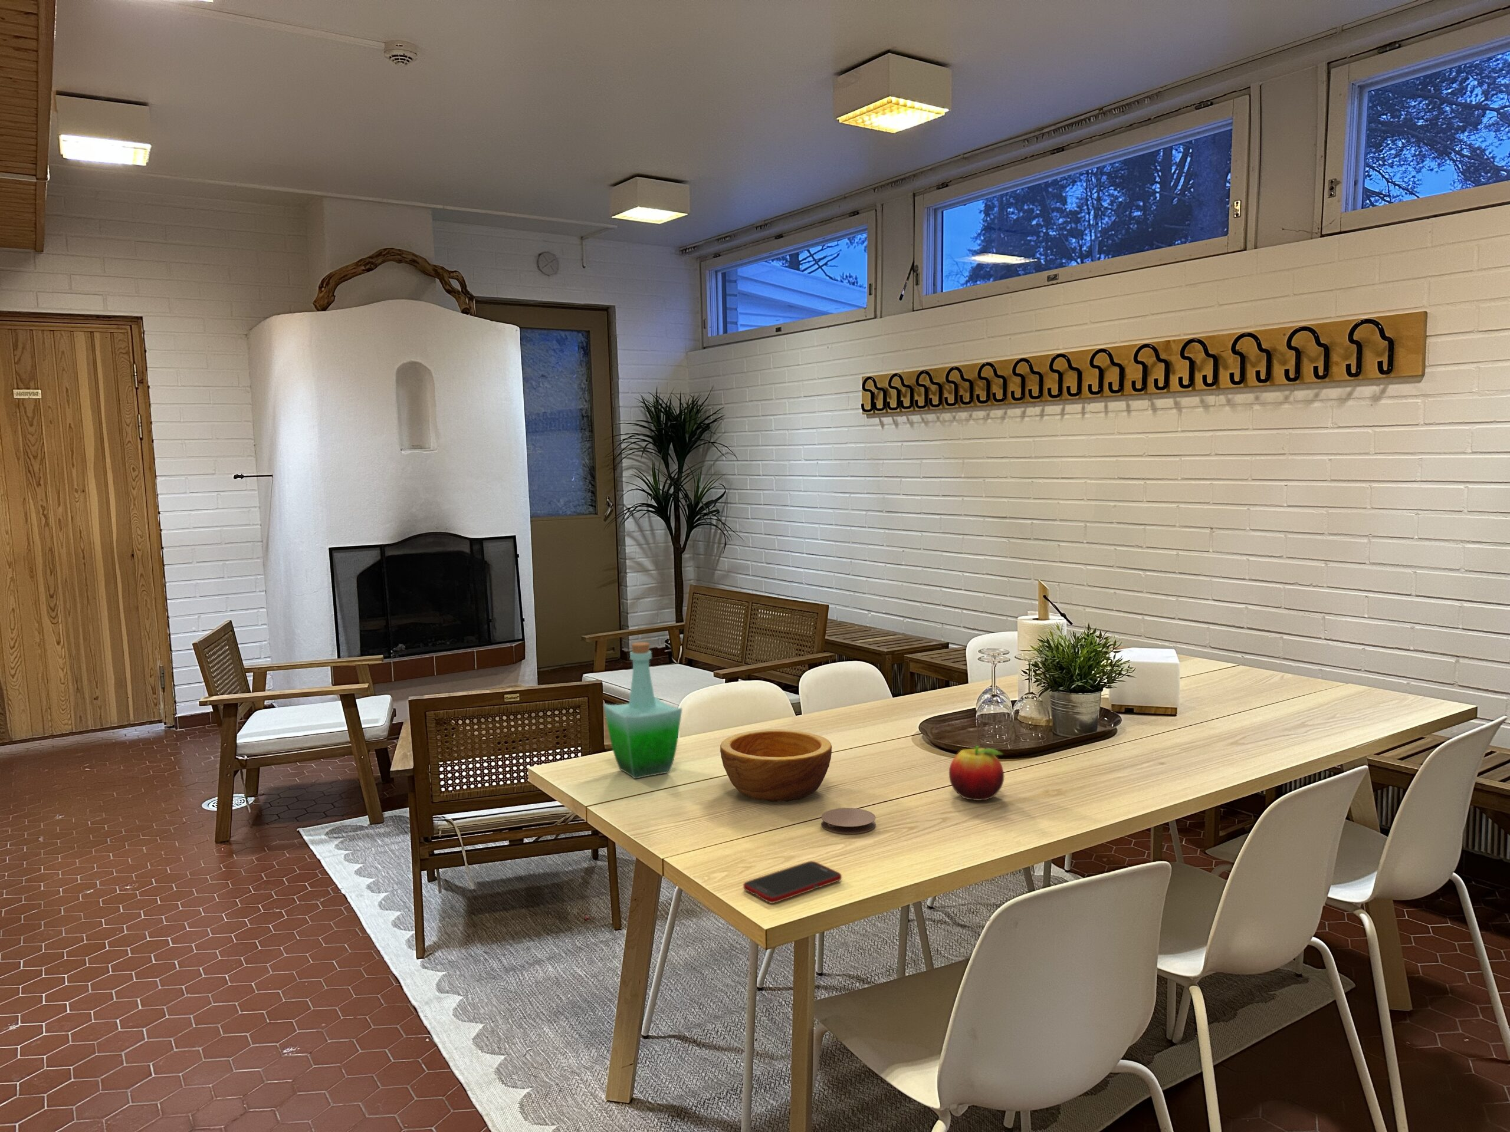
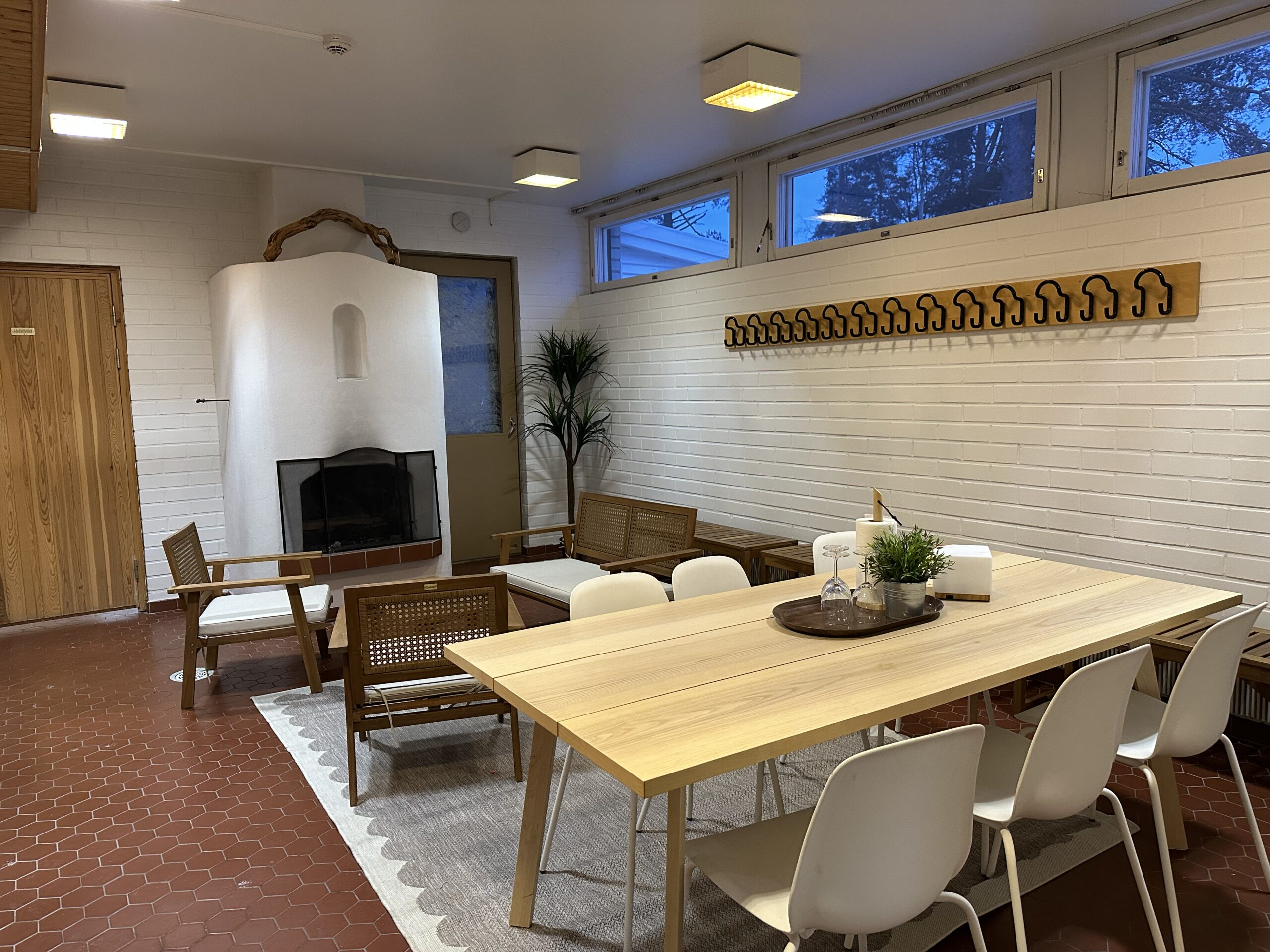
- coaster (848, 820)
- bowl (775, 767)
- cell phone (793, 881)
- fruit (976, 772)
- bottle (642, 708)
